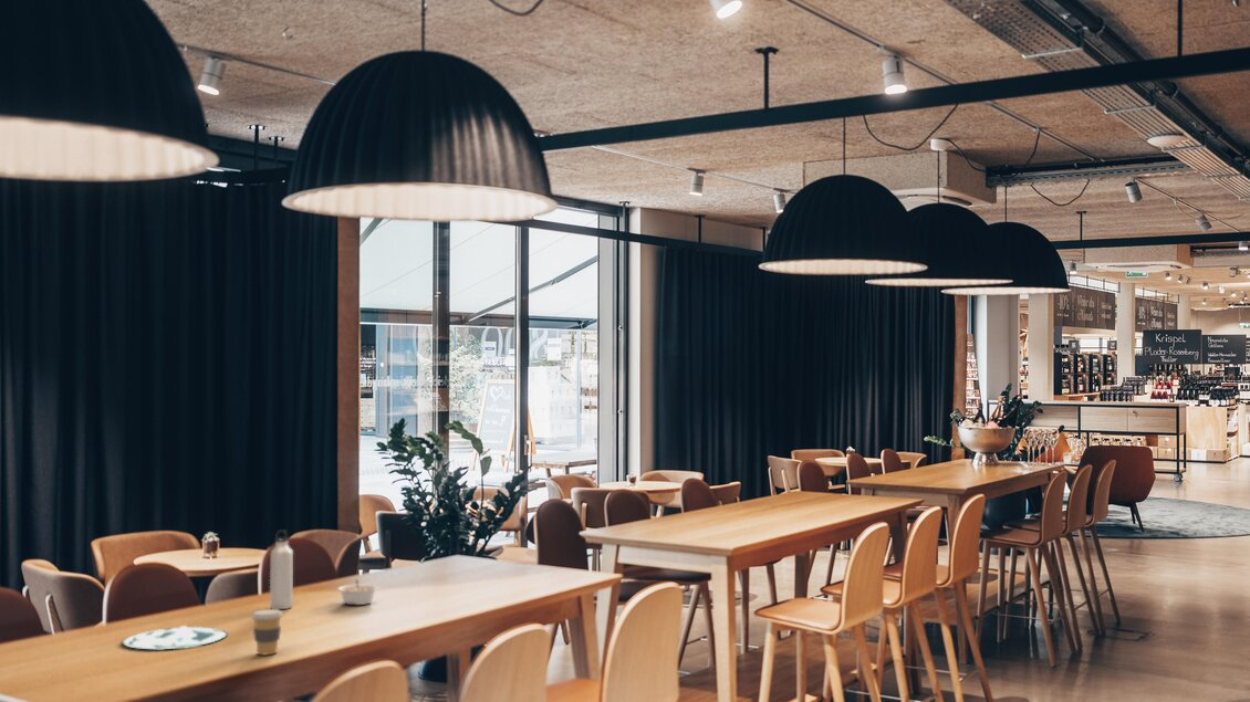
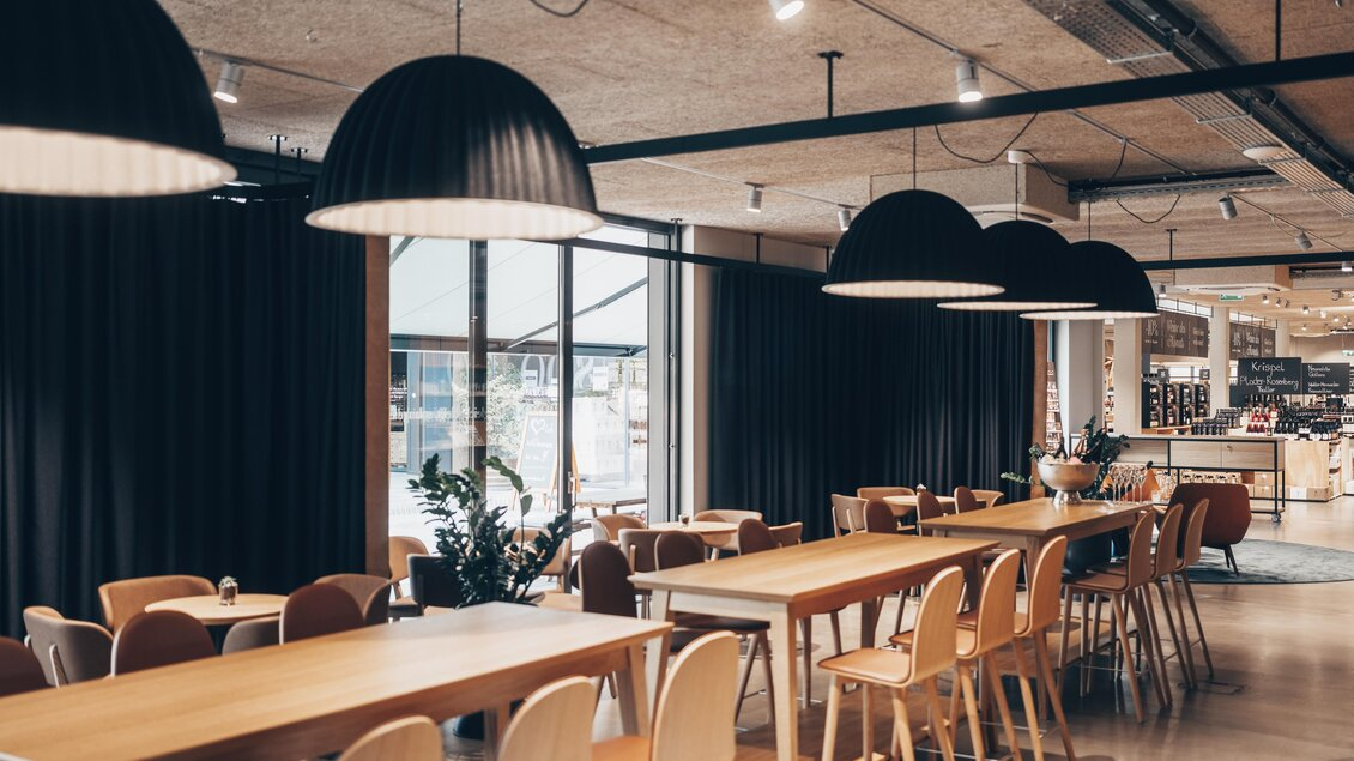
- legume (356, 593)
- coffee cup (267, 632)
- plate (175, 633)
- water bottle (281, 568)
